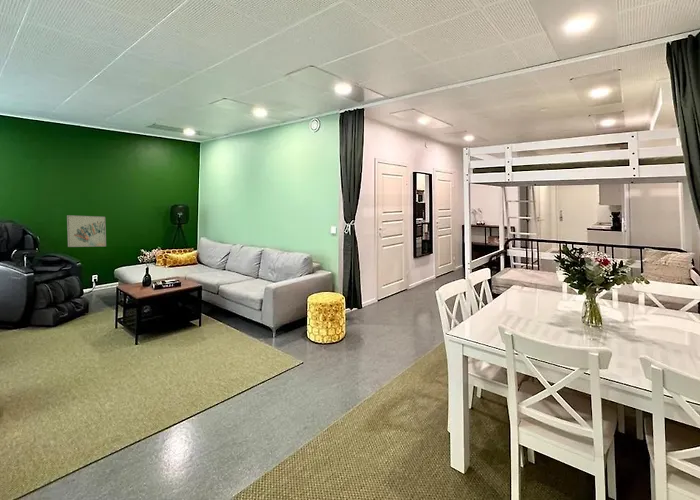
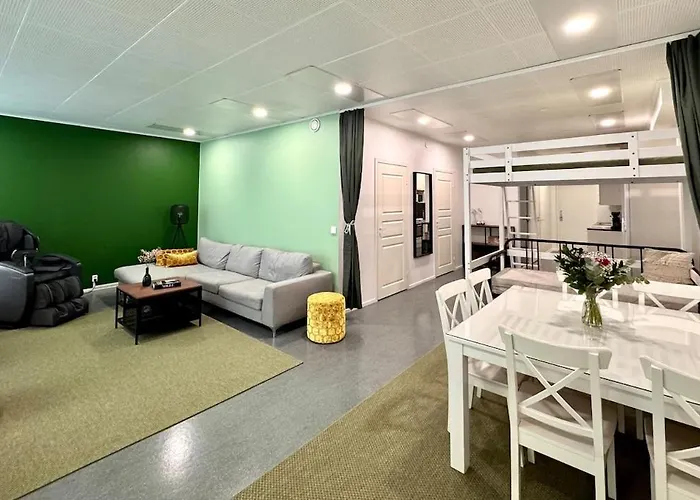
- wall art (87, 231)
